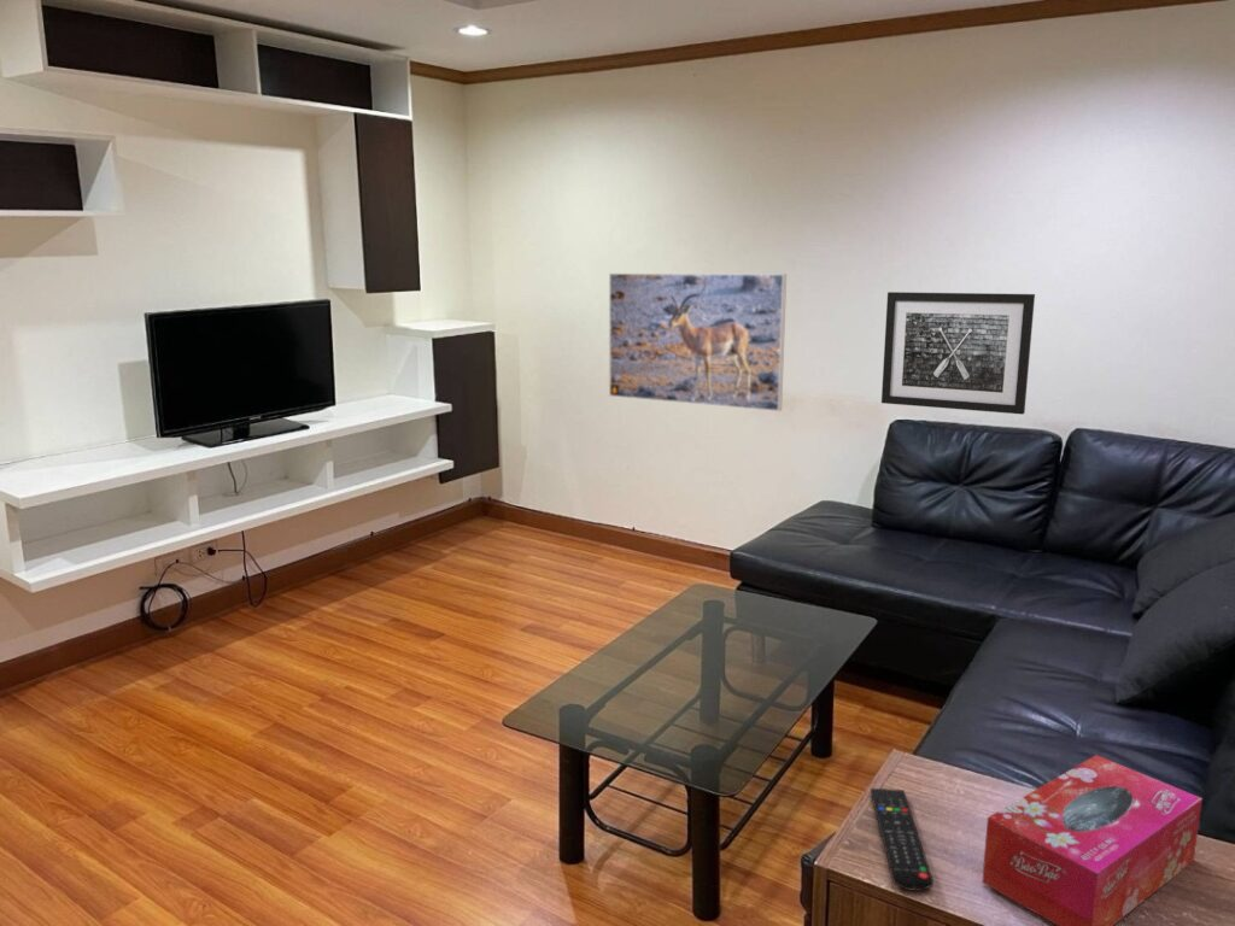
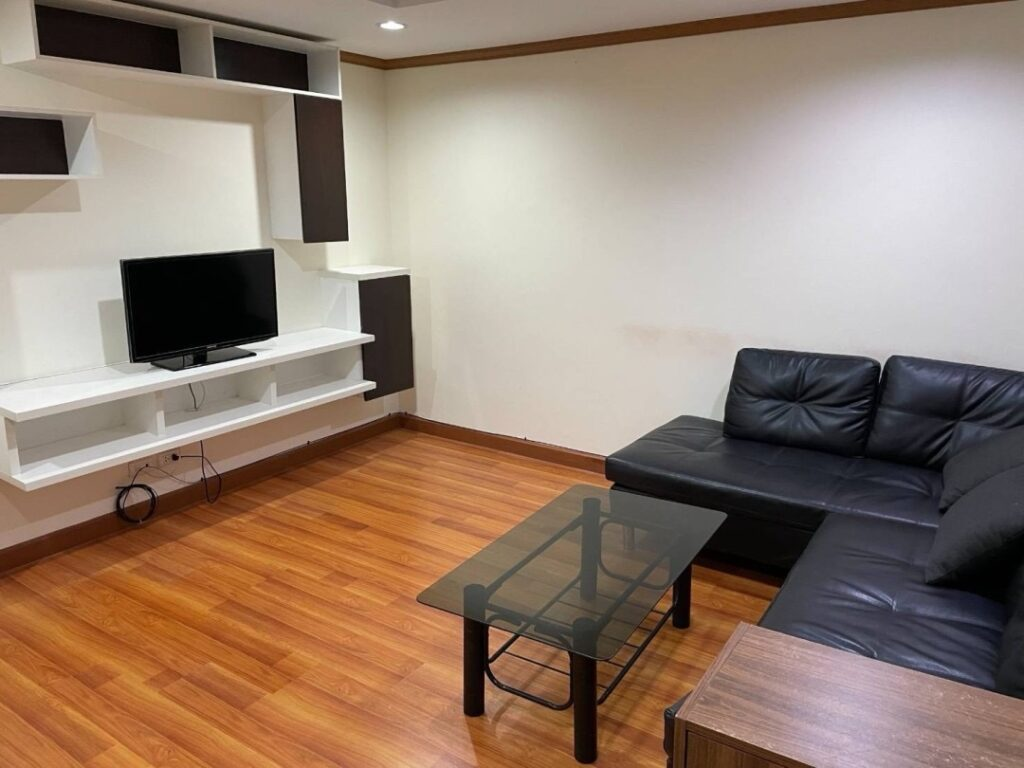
- remote control (899, 836)
- tissue box (1093, 839)
- wall art (954, 351)
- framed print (691, 339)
